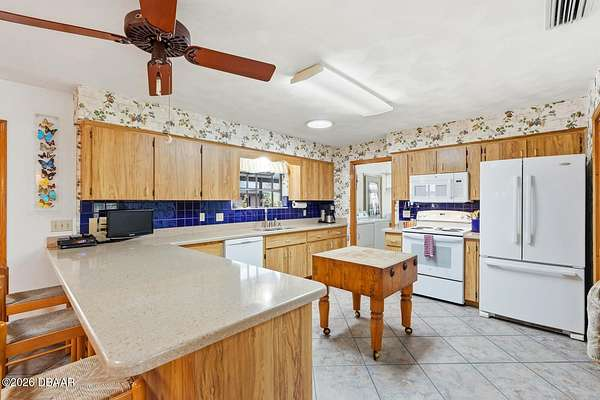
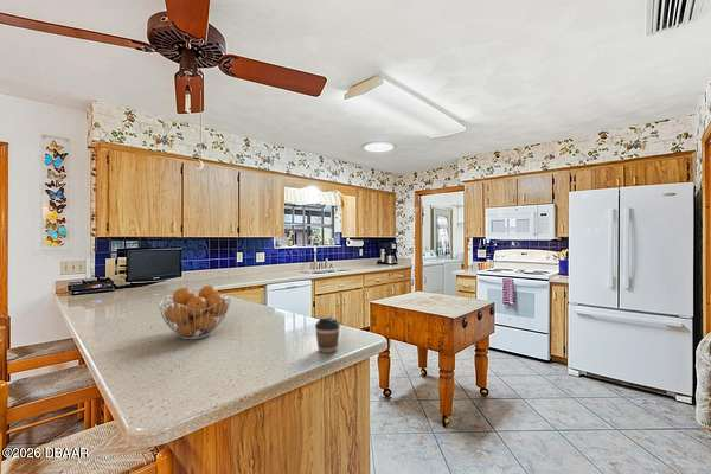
+ coffee cup (327, 333)
+ fruit basket (196, 310)
